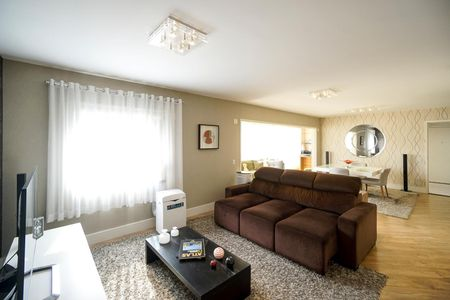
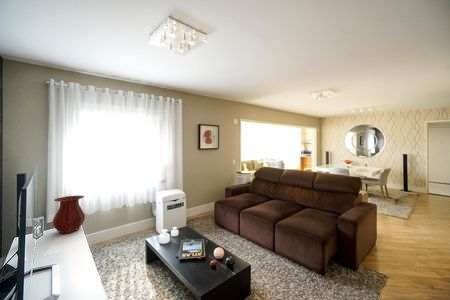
+ vase (69, 214)
